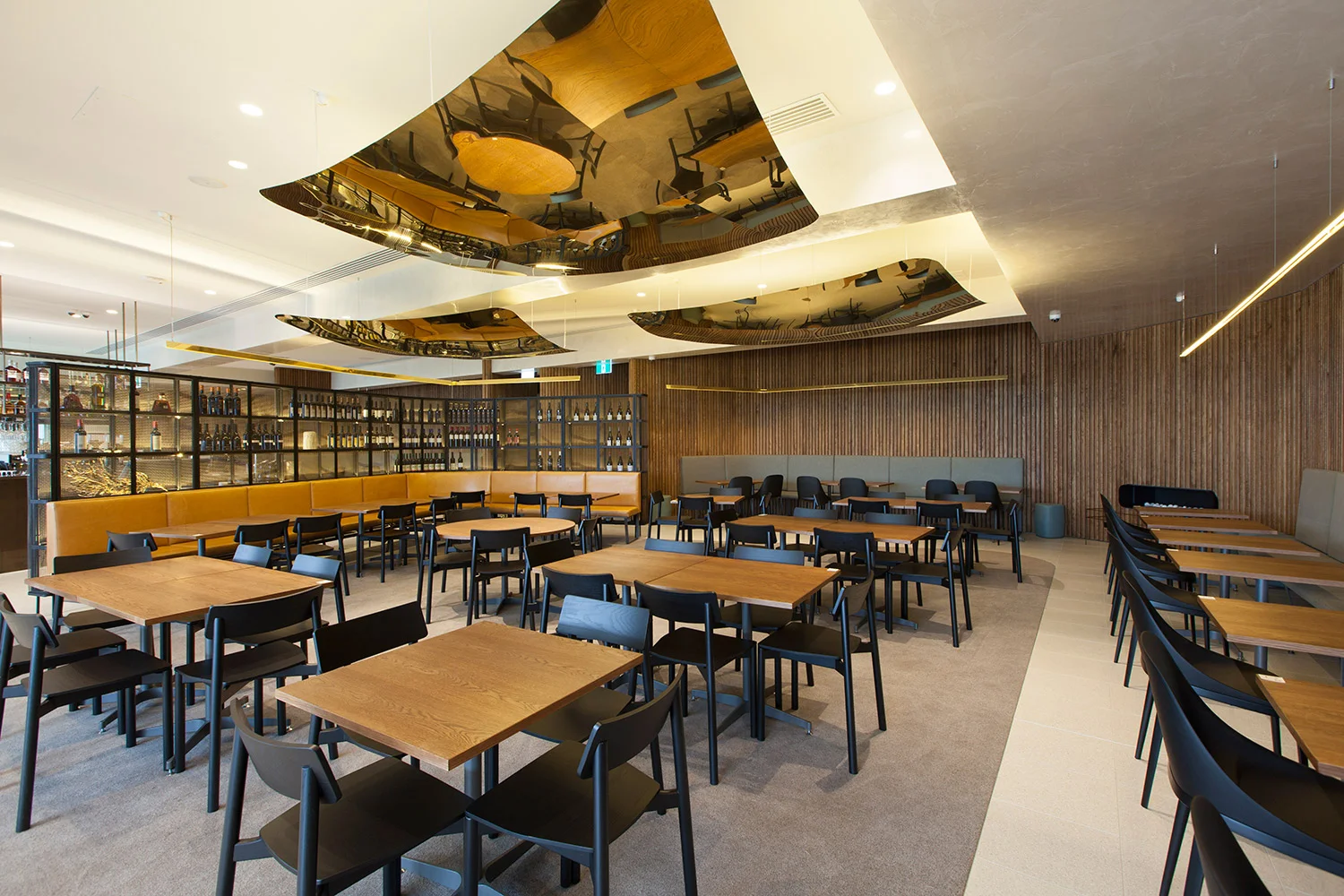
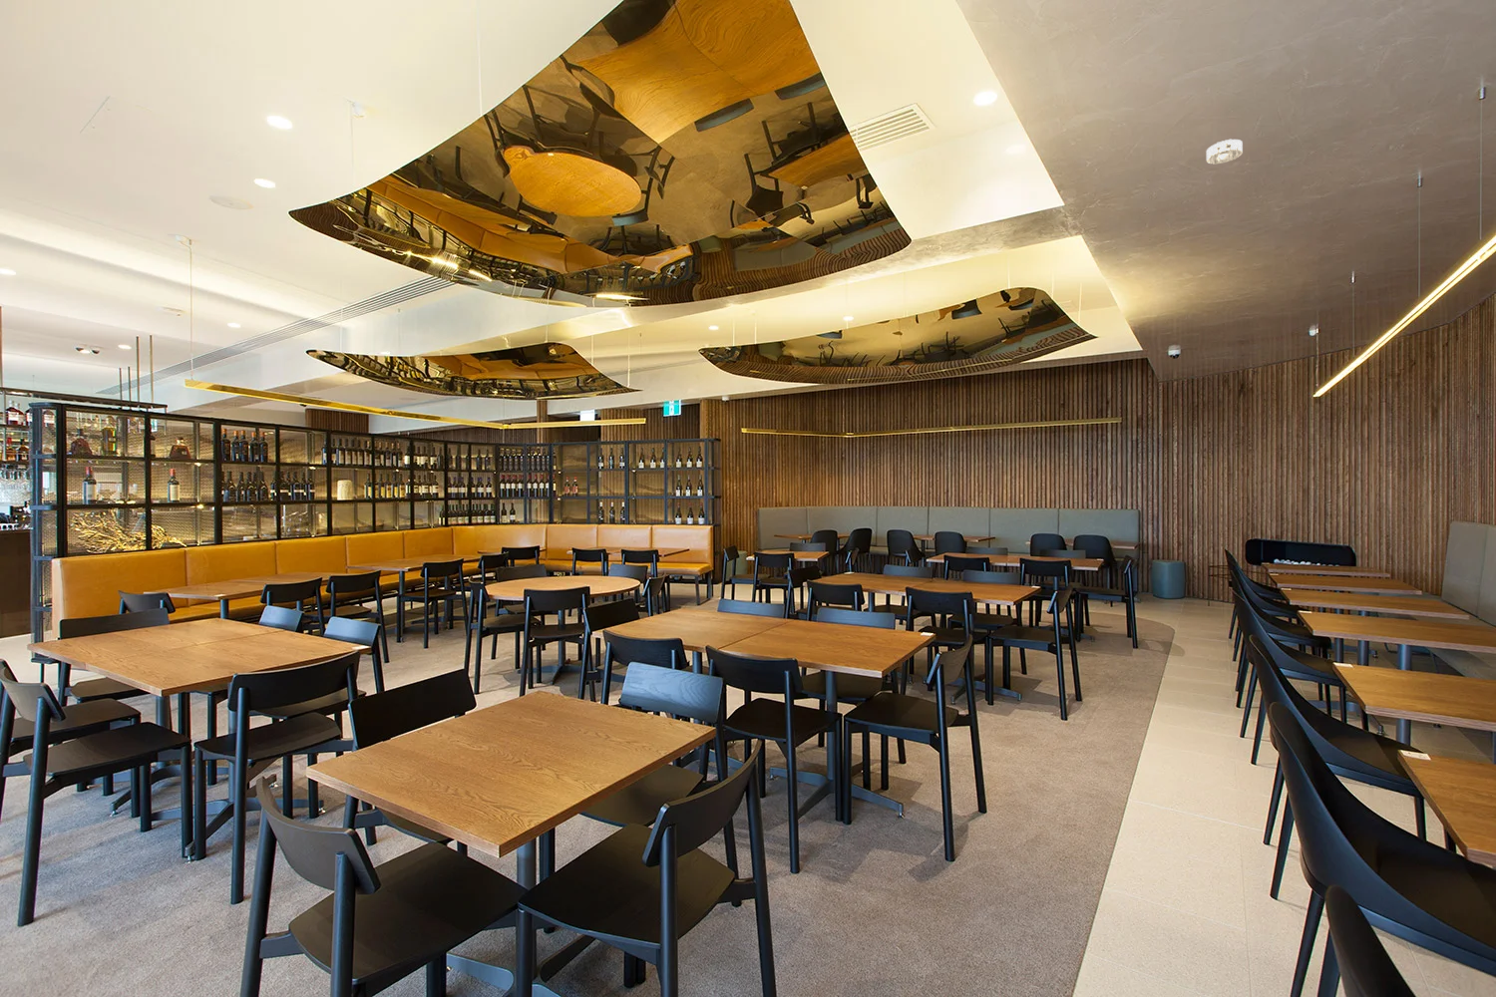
+ smoke detector (1223, 150)
